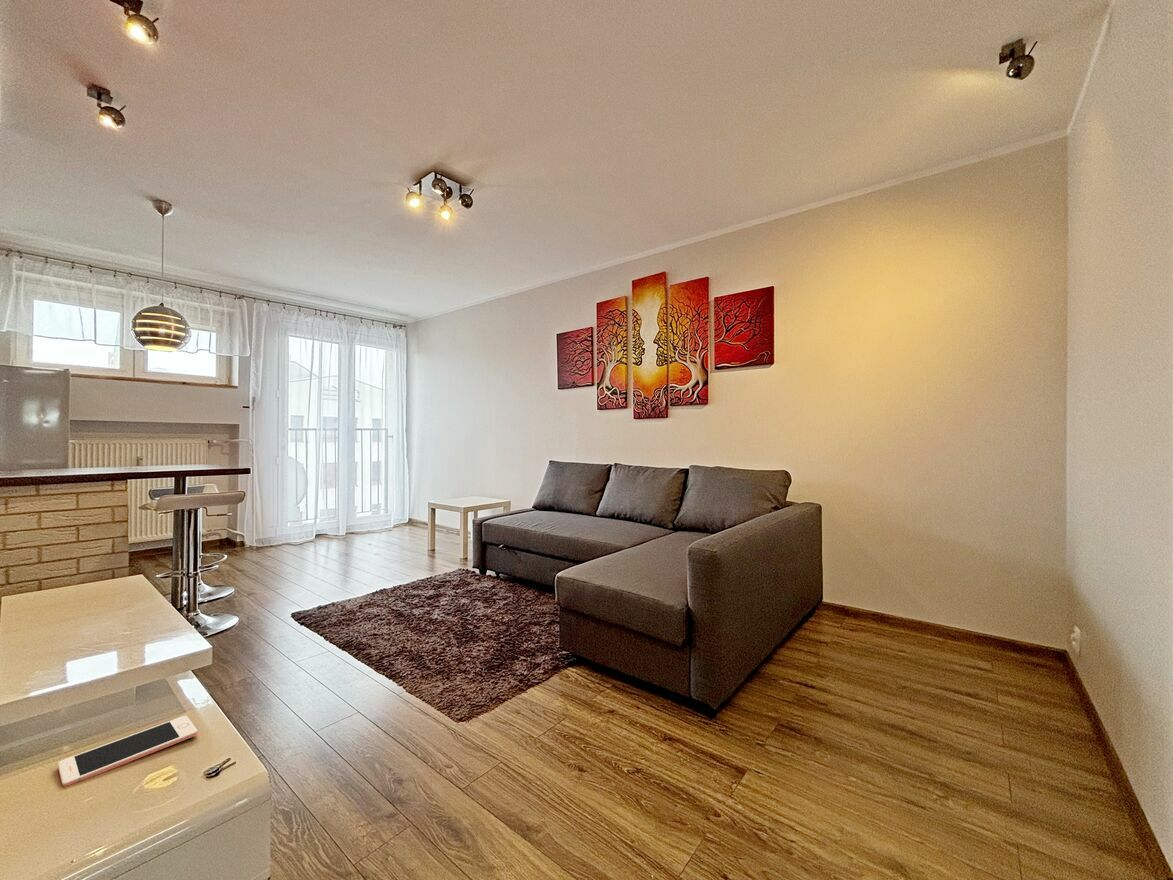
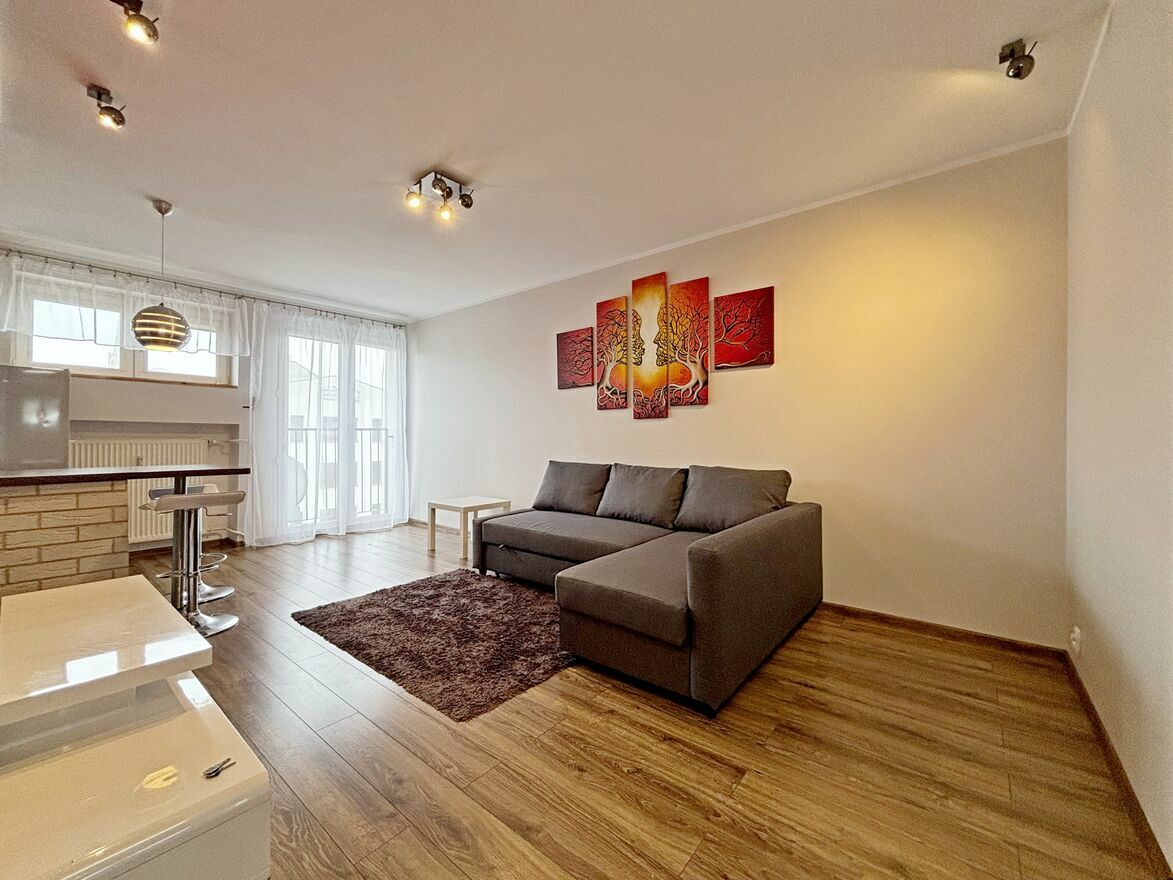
- cell phone (131, 747)
